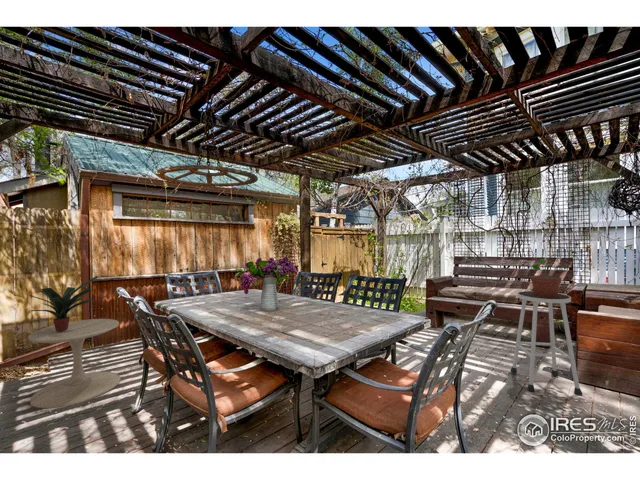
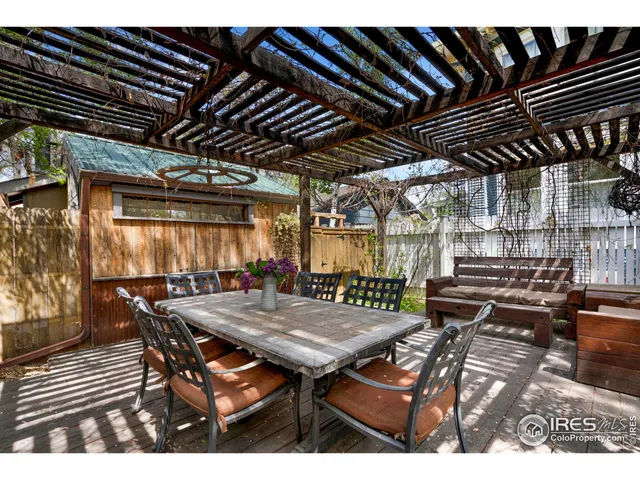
- potted plant (545, 274)
- potted plant (65, 303)
- stool (543, 343)
- side table (77, 358)
